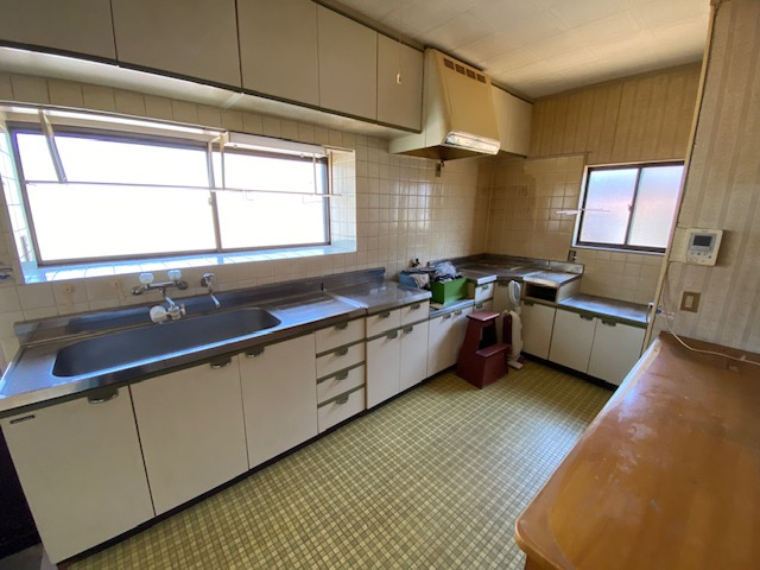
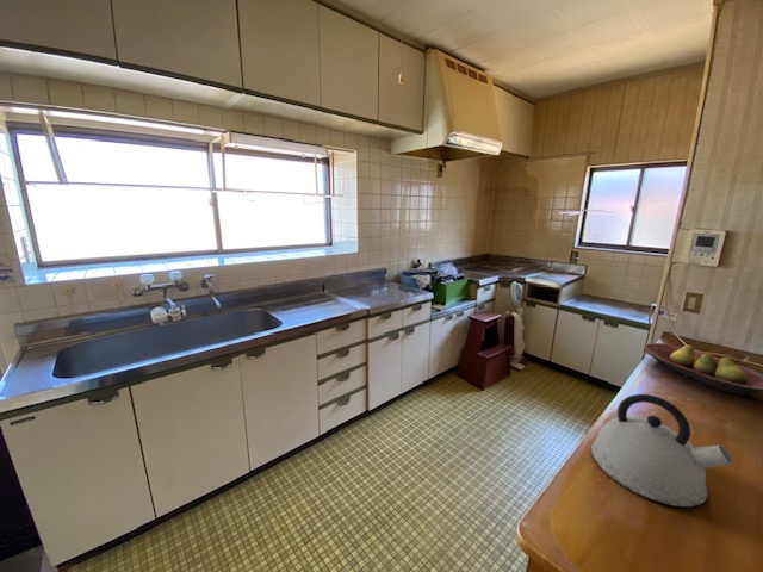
+ fruit bowl (702, 363)
+ kettle (657, 435)
